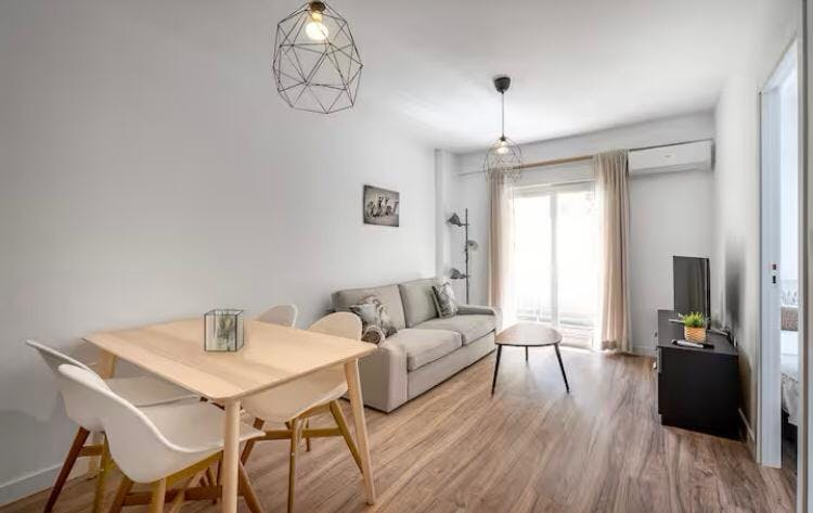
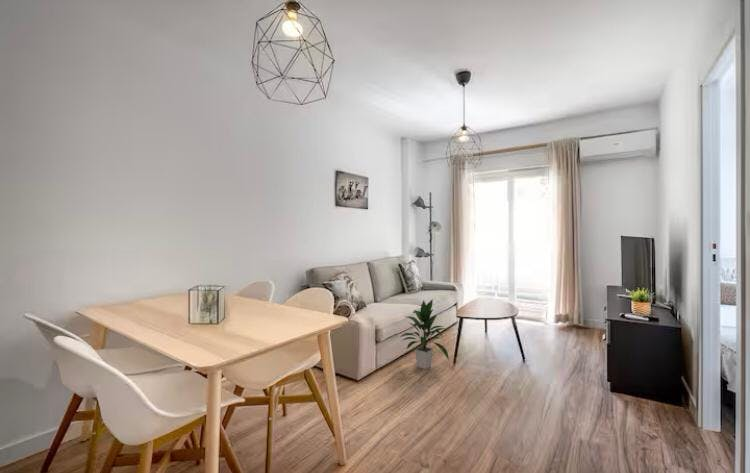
+ indoor plant (425, 334)
